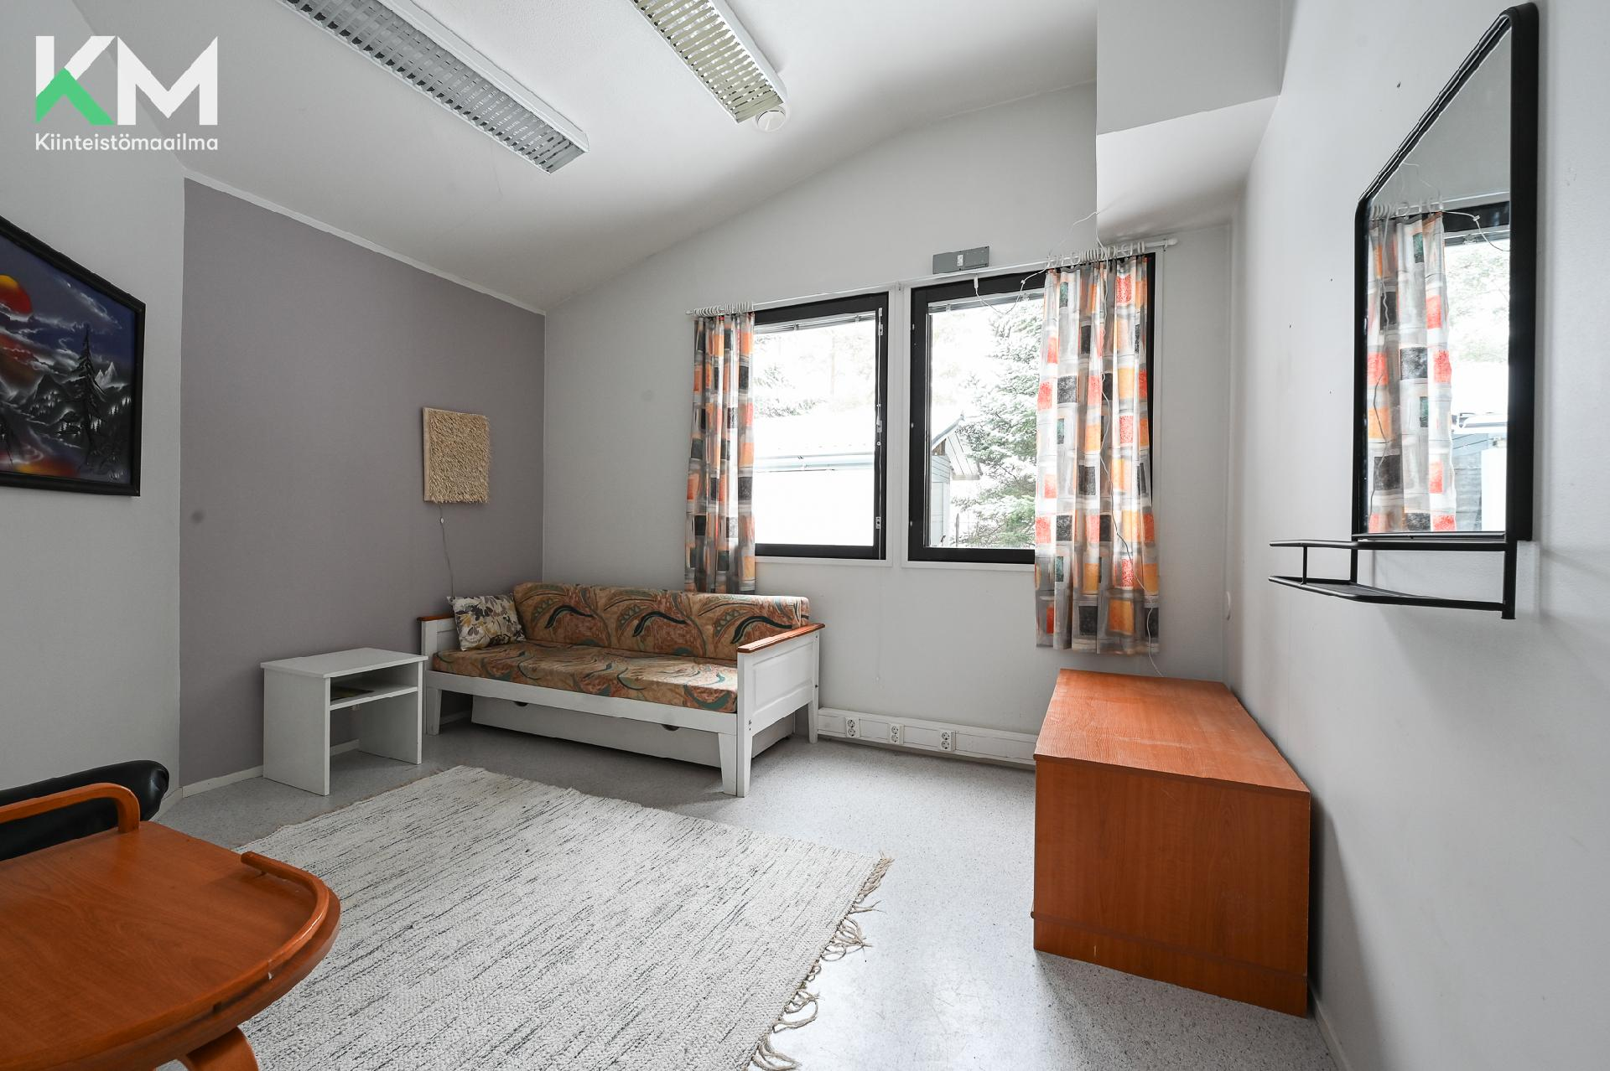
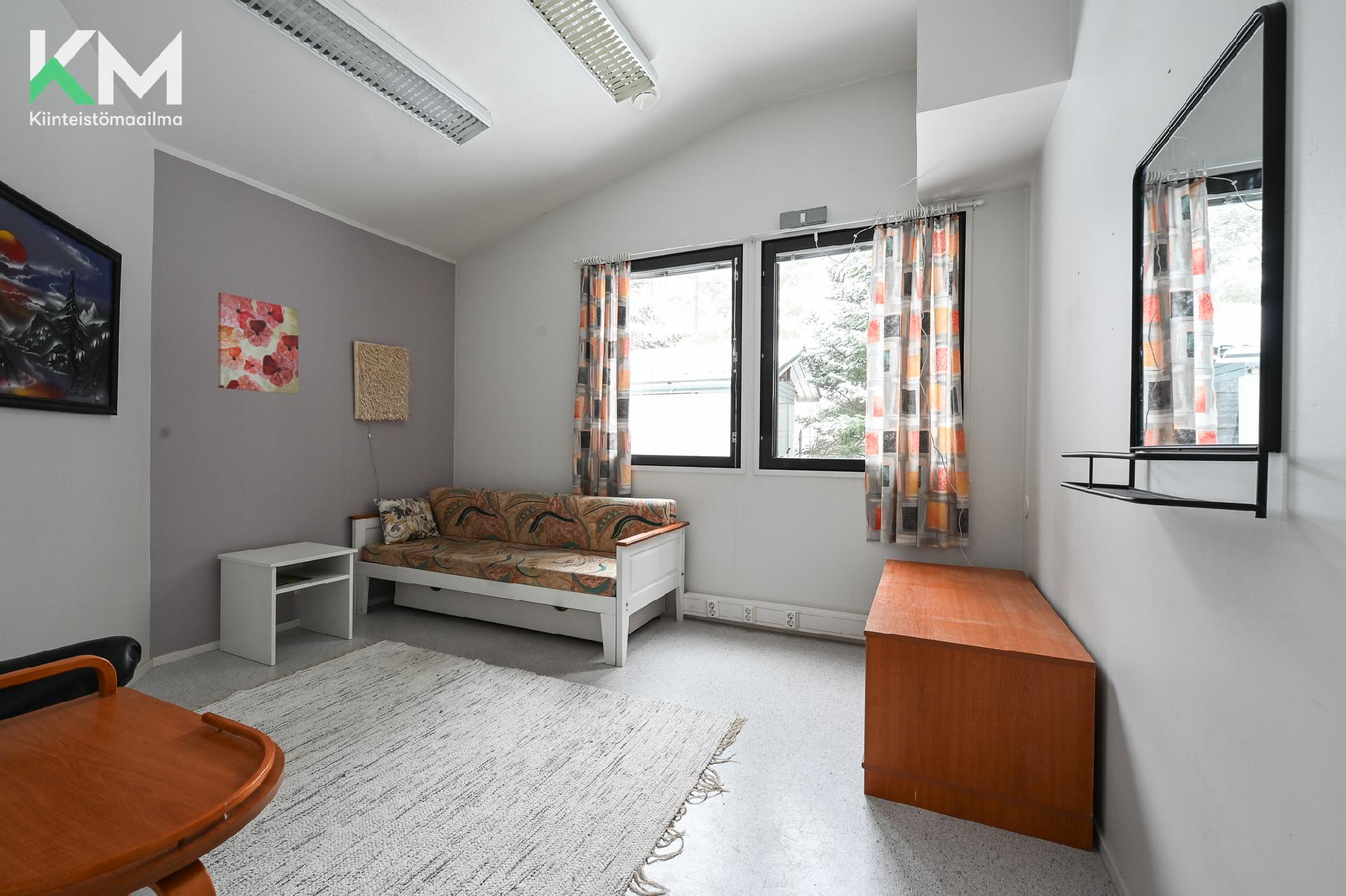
+ wall art (260, 346)
